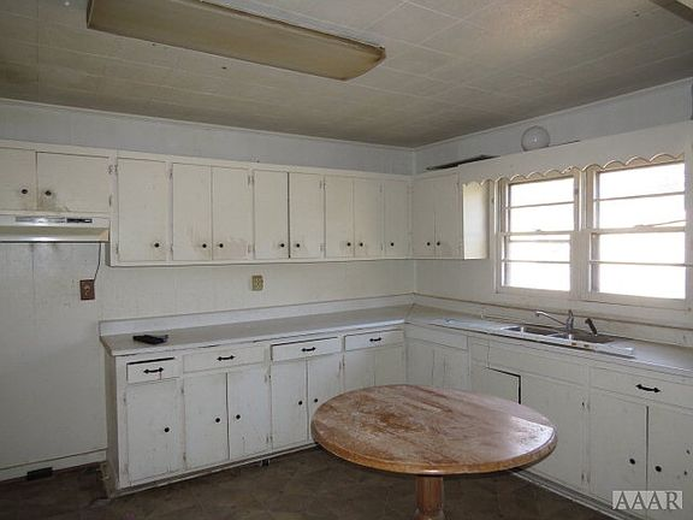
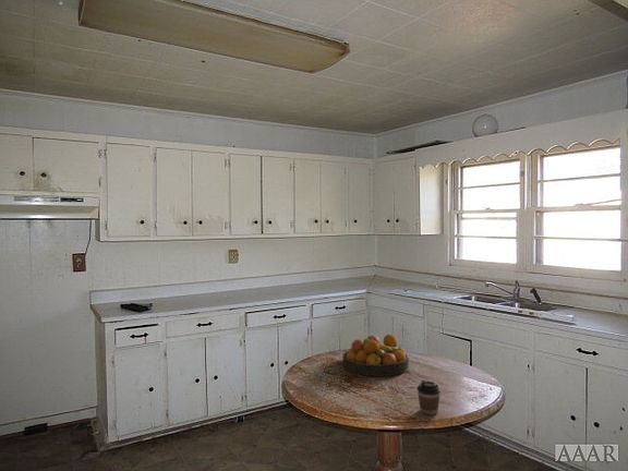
+ coffee cup (428, 396)
+ fruit bowl (375, 350)
